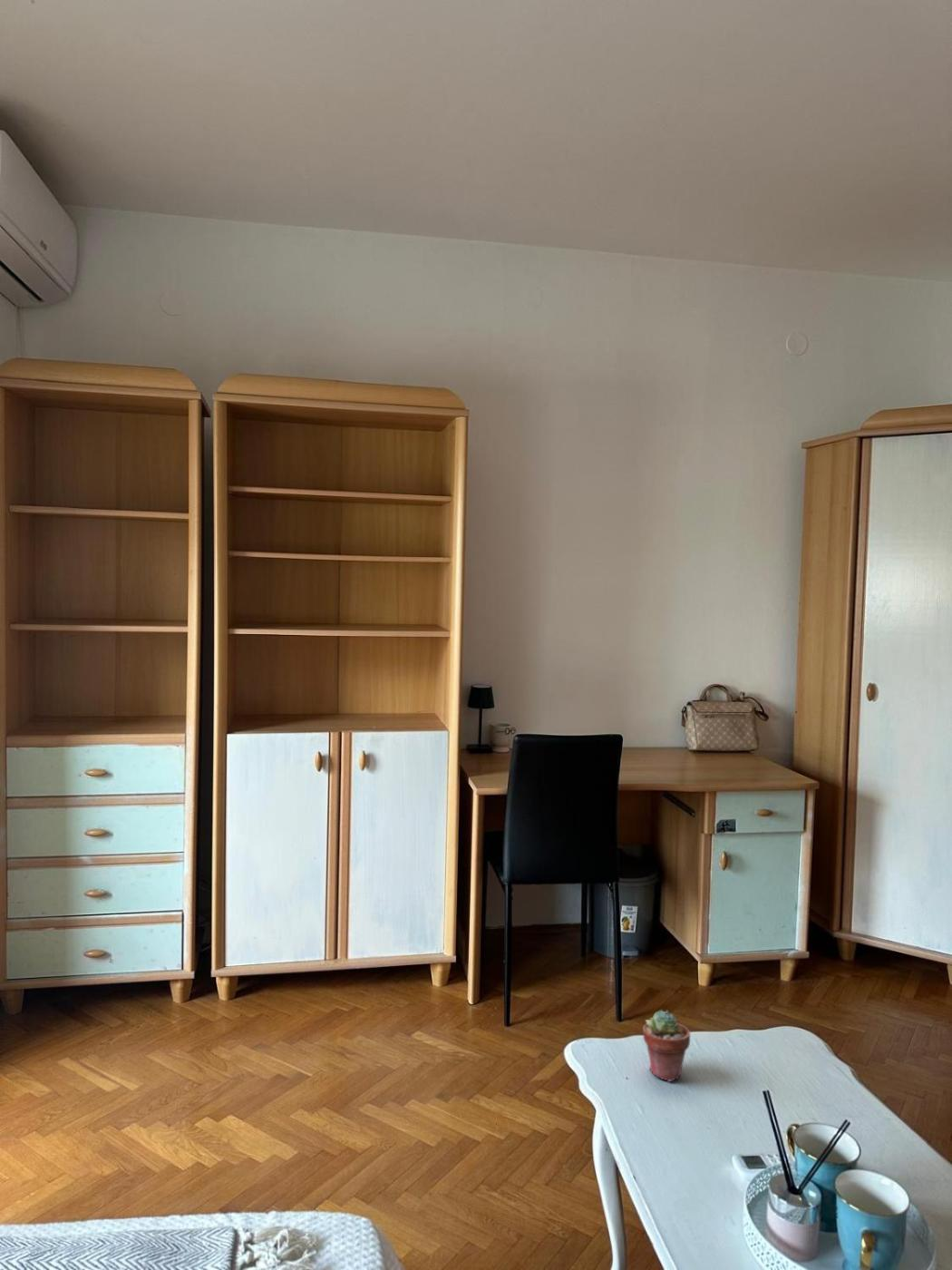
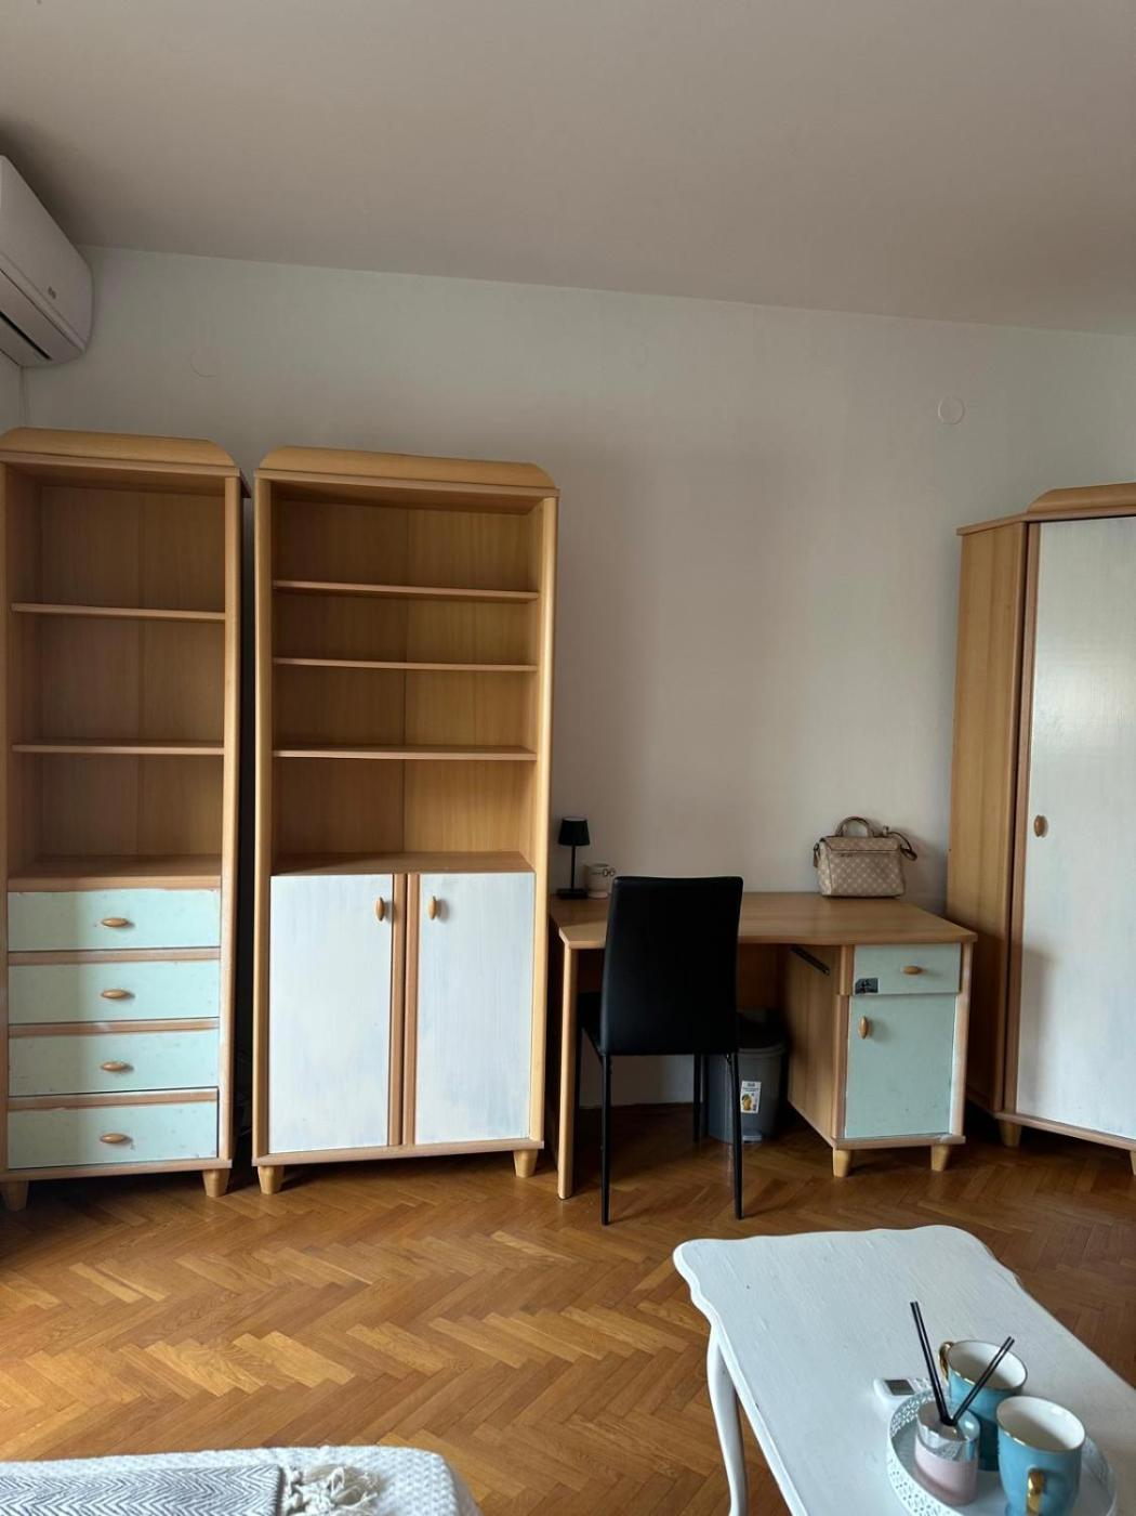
- potted succulent (665, 1041)
